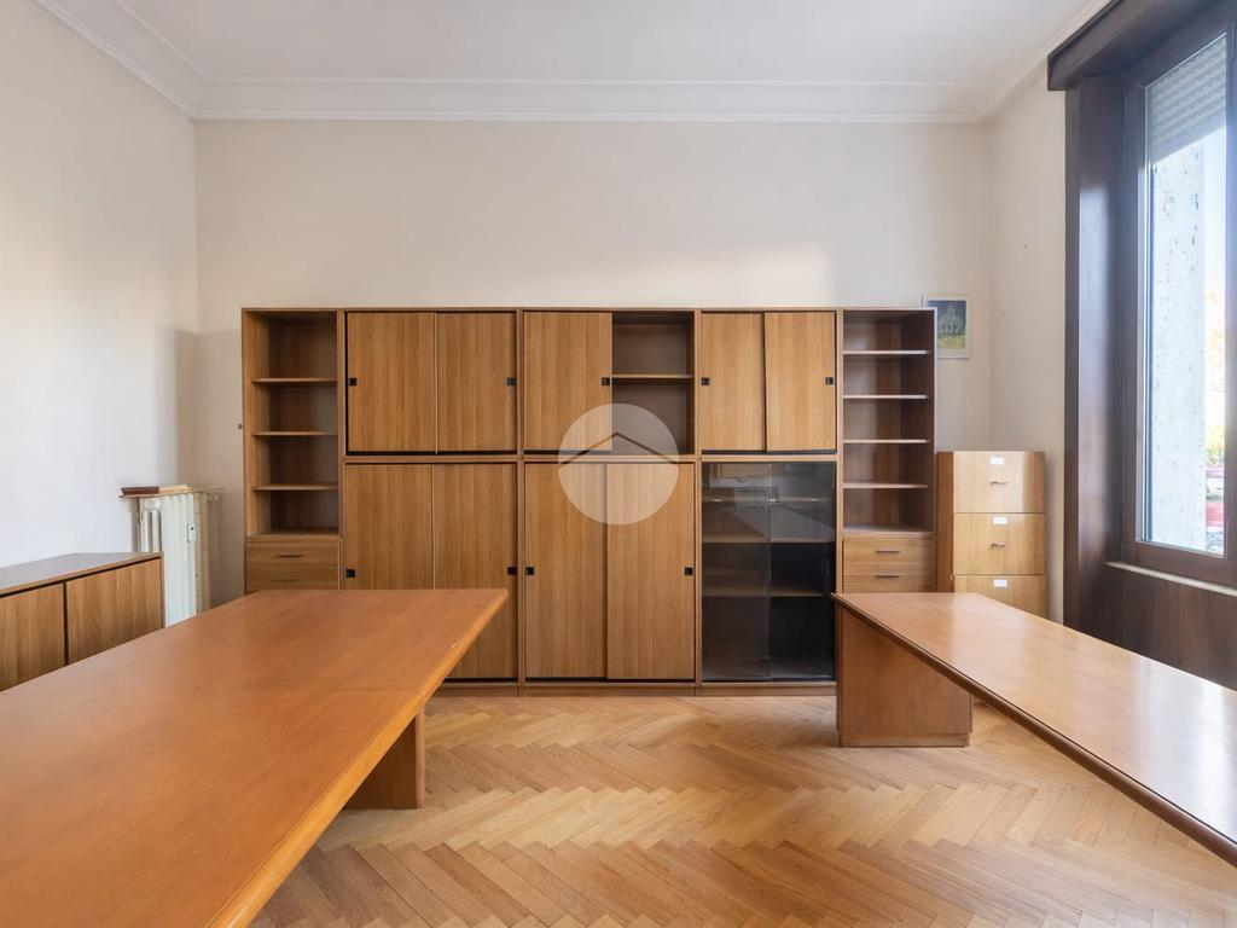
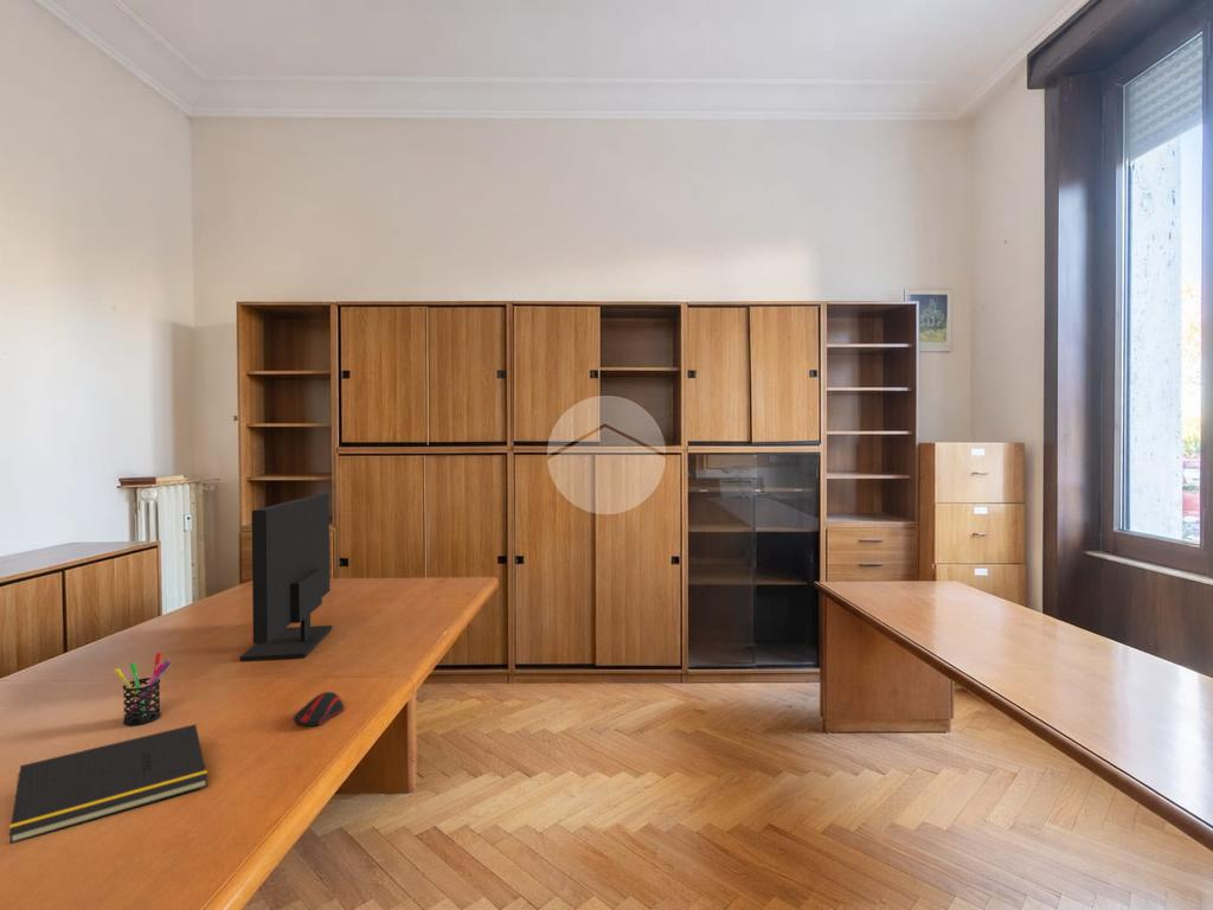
+ notepad (115, 775)
+ monitor (288, 572)
+ pen holder (142, 687)
+ computer mouse (320, 706)
